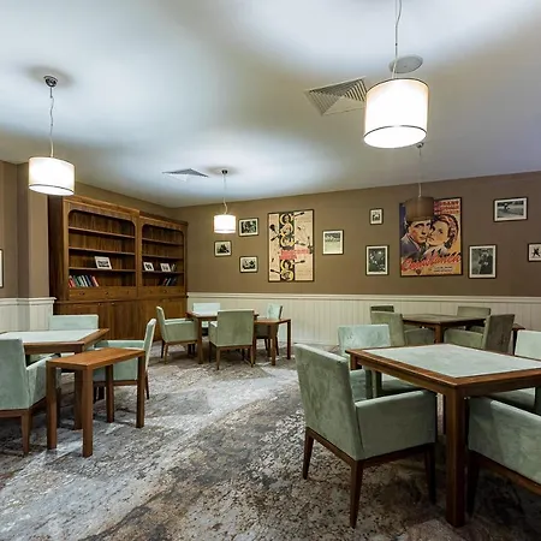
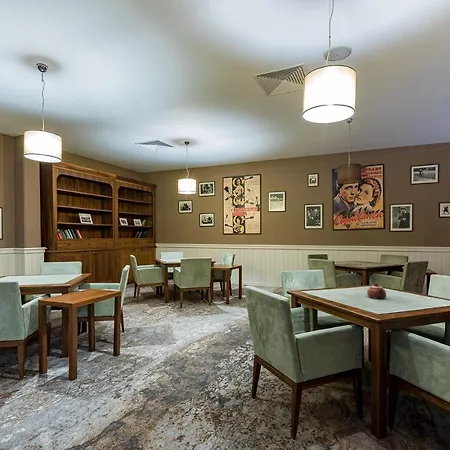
+ teapot (376, 290)
